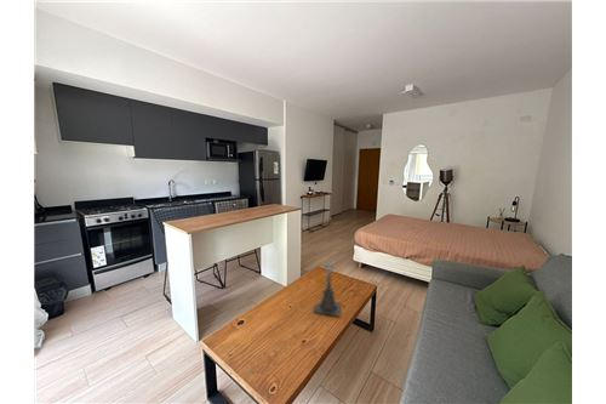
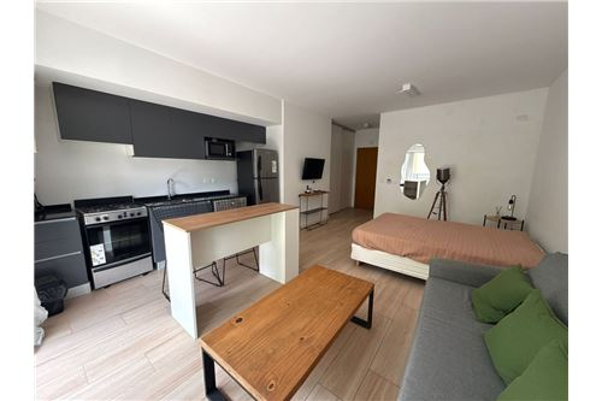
- candle holder (328, 283)
